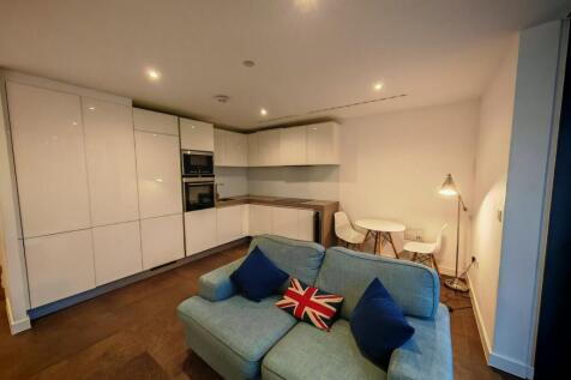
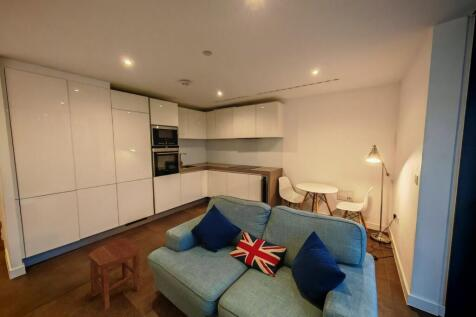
+ stool (115, 269)
